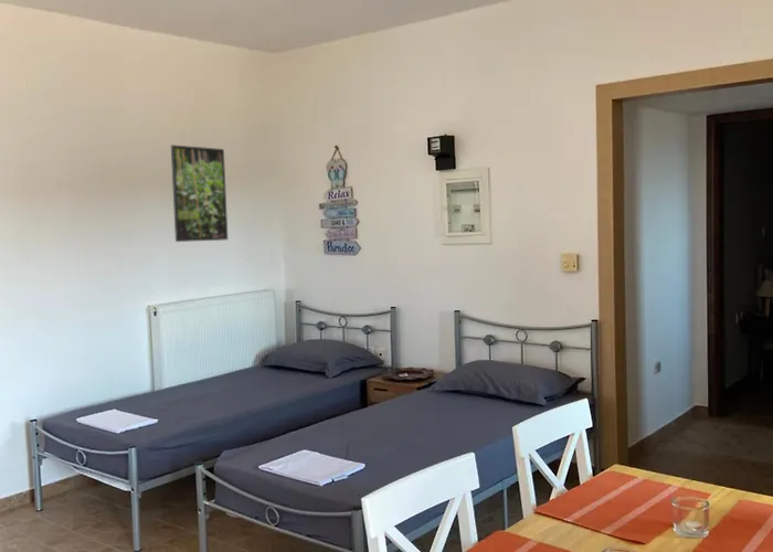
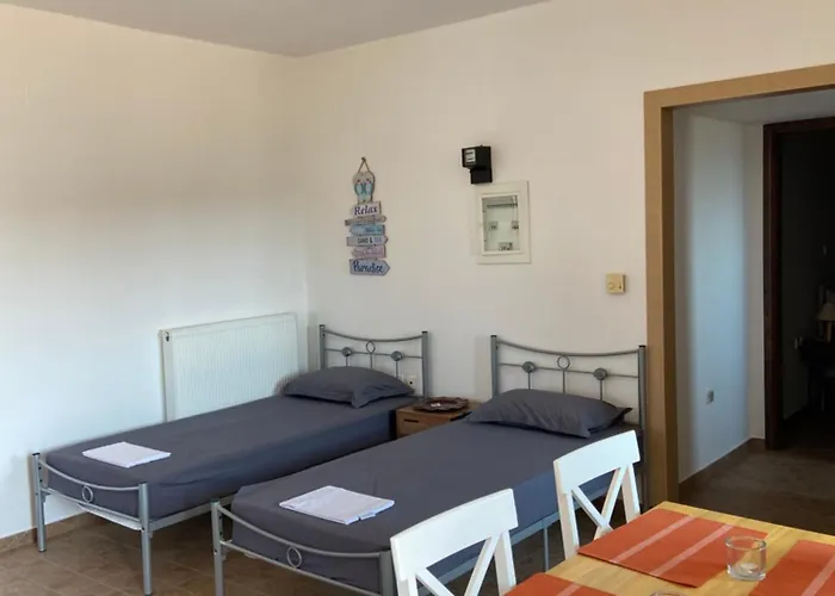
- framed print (200, 193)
